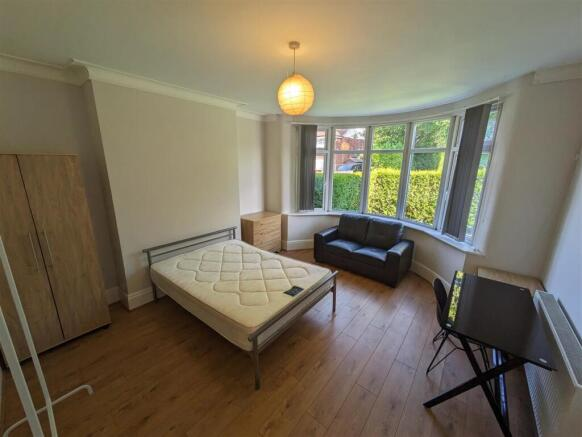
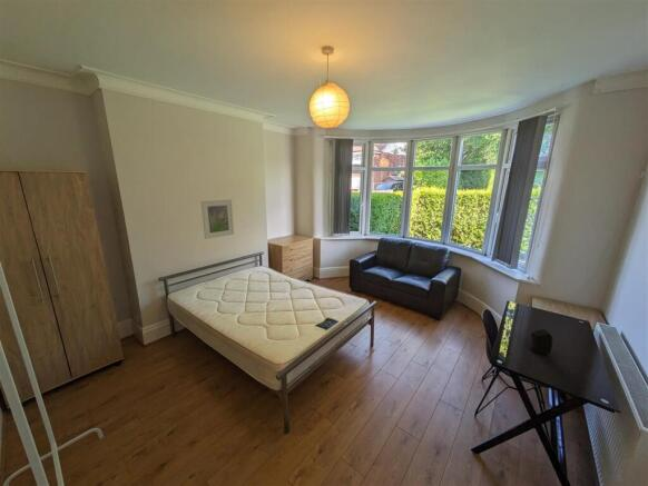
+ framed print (218, 218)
+ speaker (539, 340)
